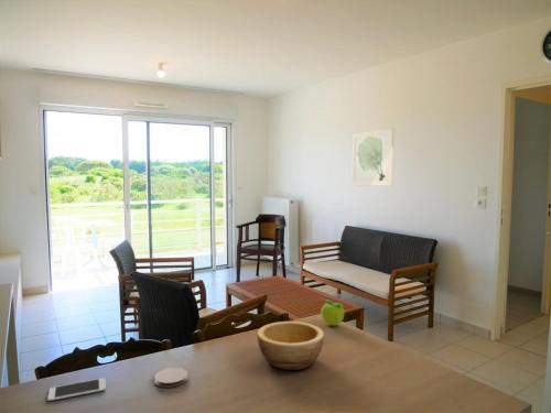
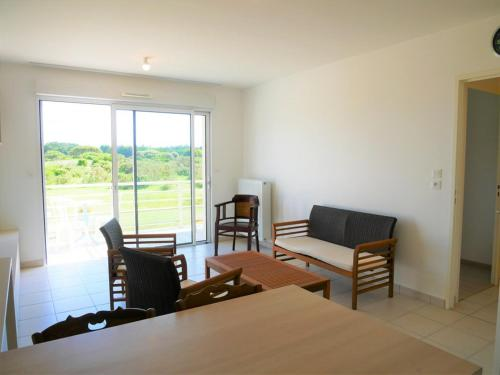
- wall art (371, 159)
- bowl (290, 346)
- coaster (171, 377)
- smartphone (77, 389)
- fruit (332, 313)
